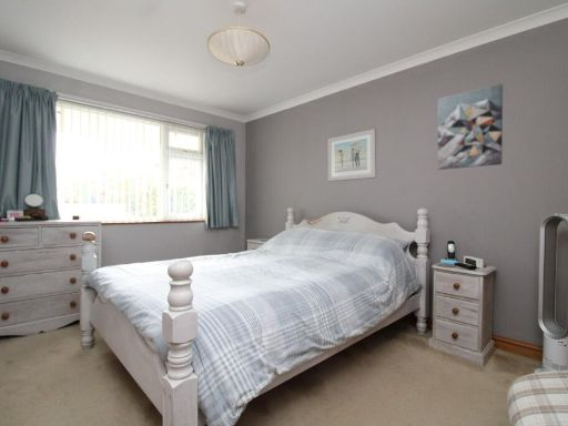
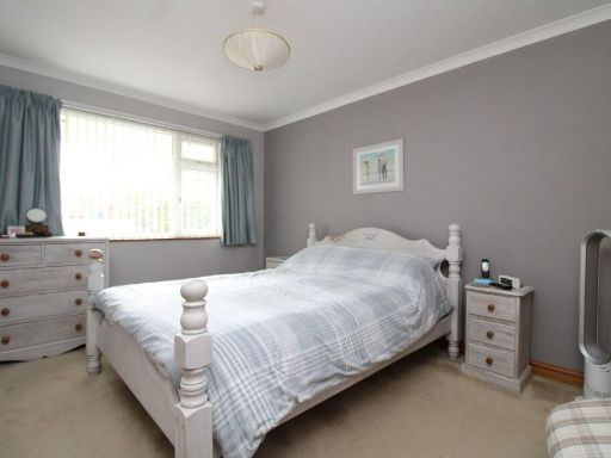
- wall art (468, 129)
